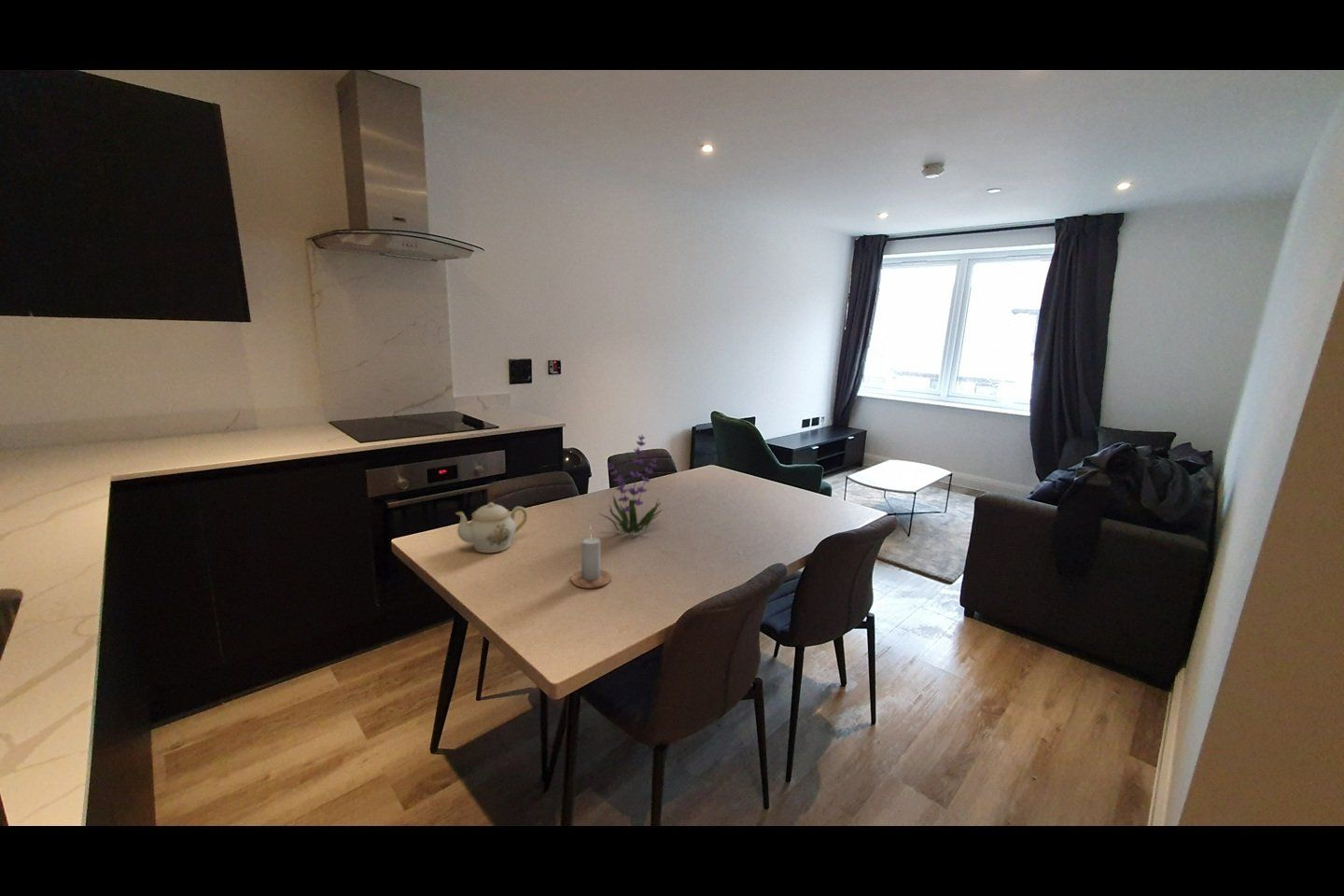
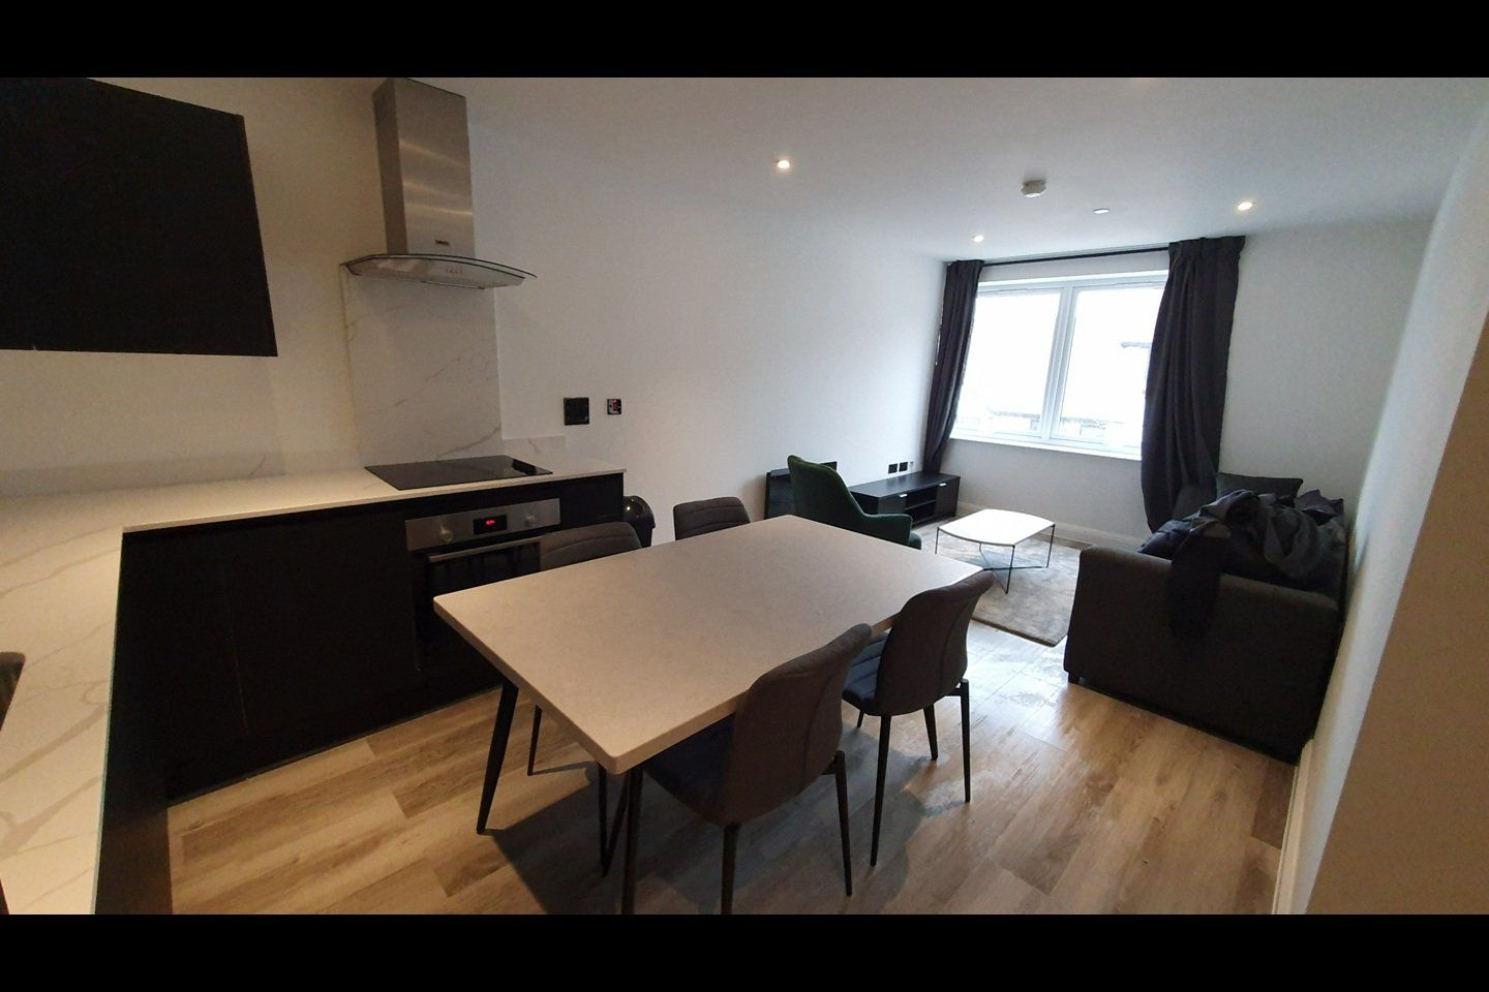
- teapot (493, 524)
- candle (591, 551)
- plant (633, 487)
